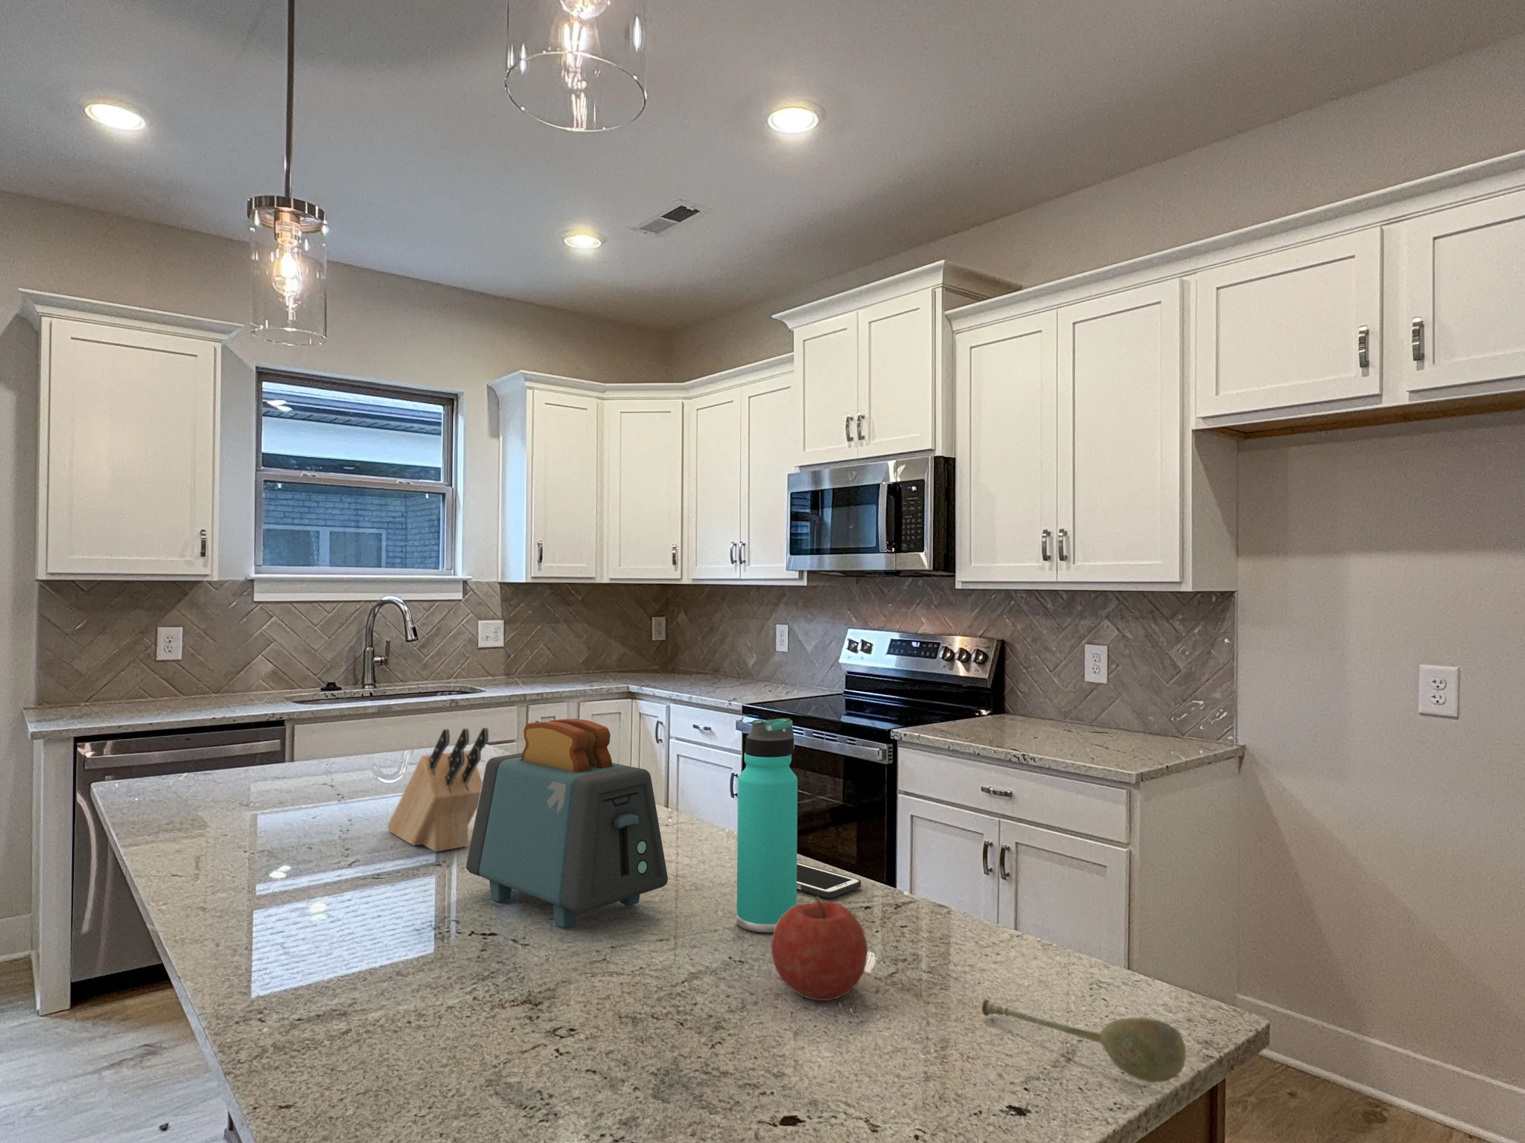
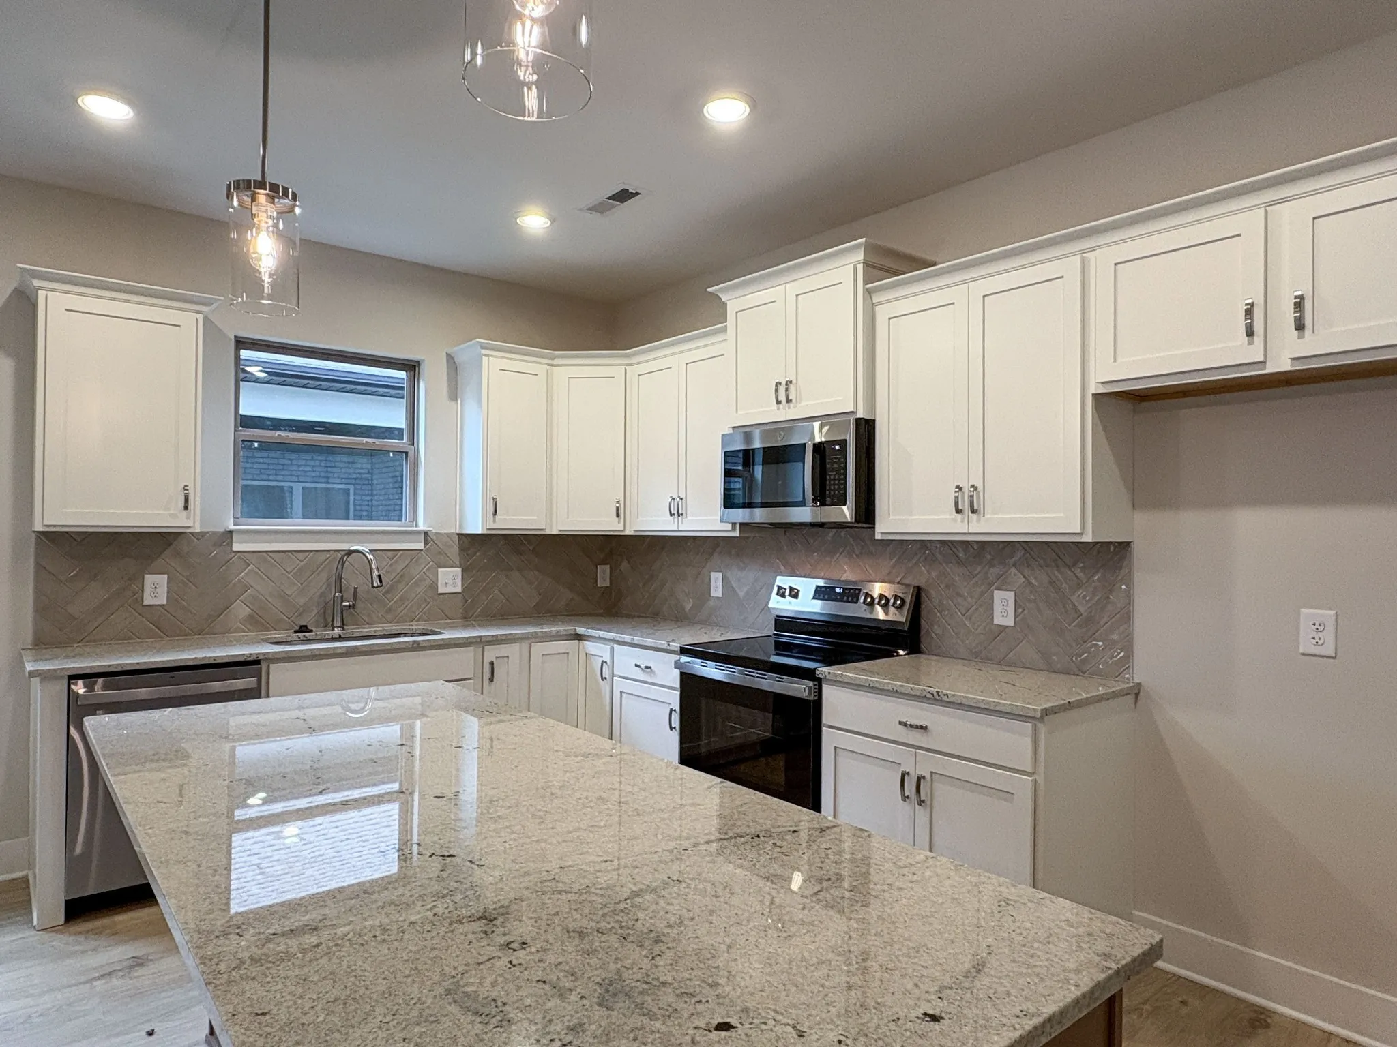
- toaster (566, 812)
- knife block (439, 780)
- cell phone (807, 878)
- thermos bottle (767, 821)
- soupspoon (1071, 1027)
- fruit (819, 942)
